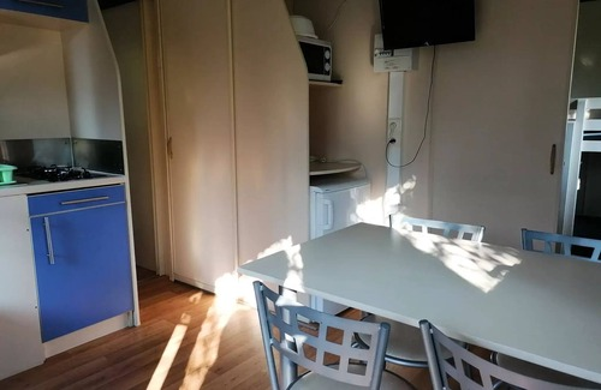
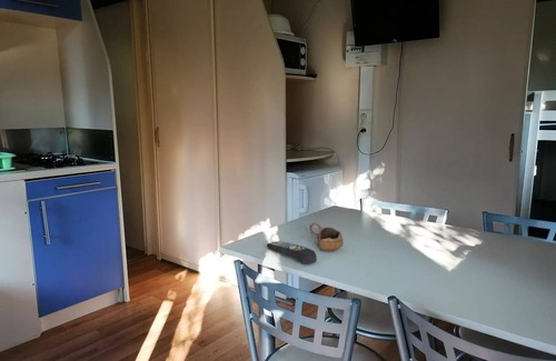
+ cup (327, 235)
+ remote control (290, 250)
